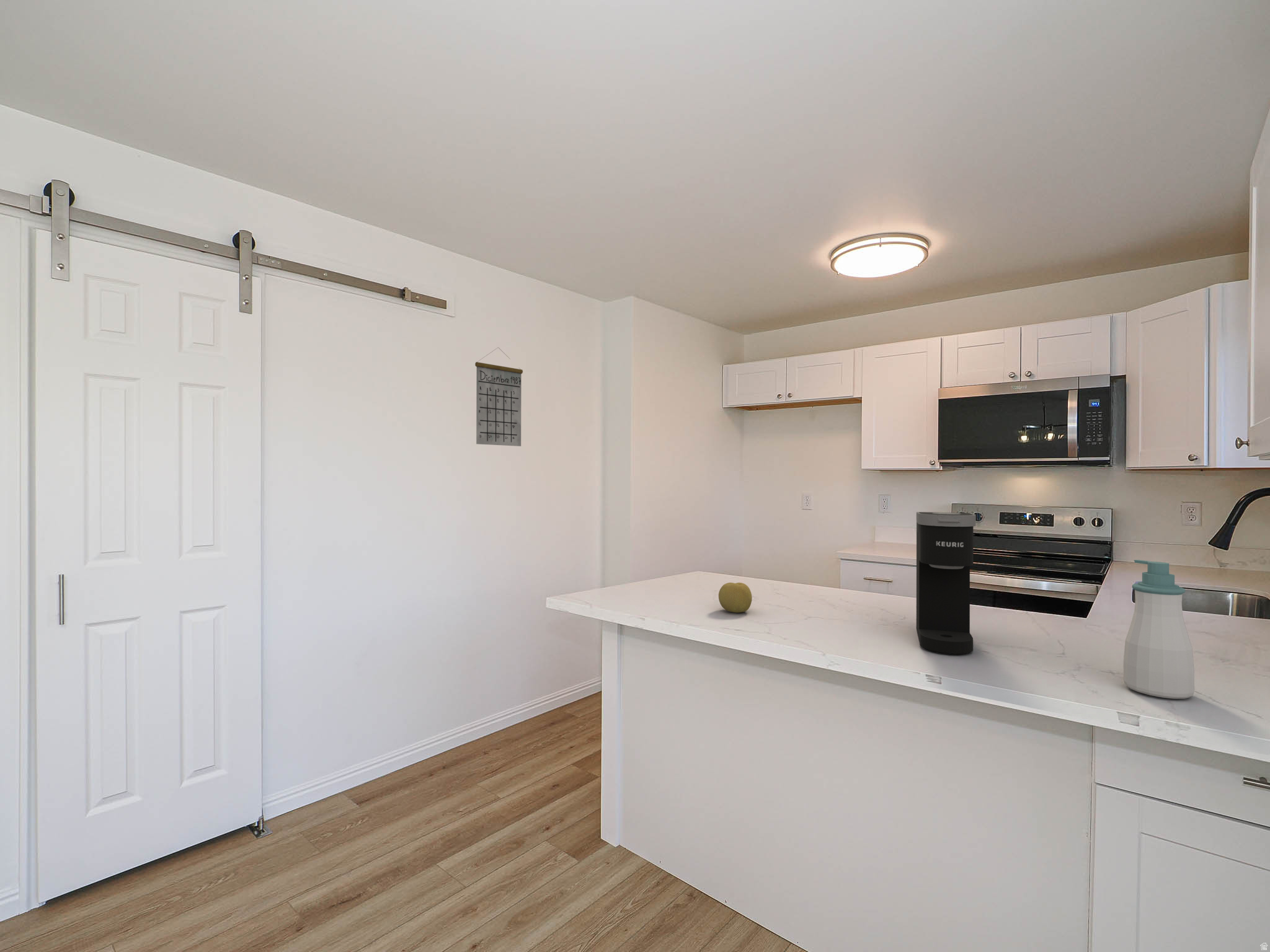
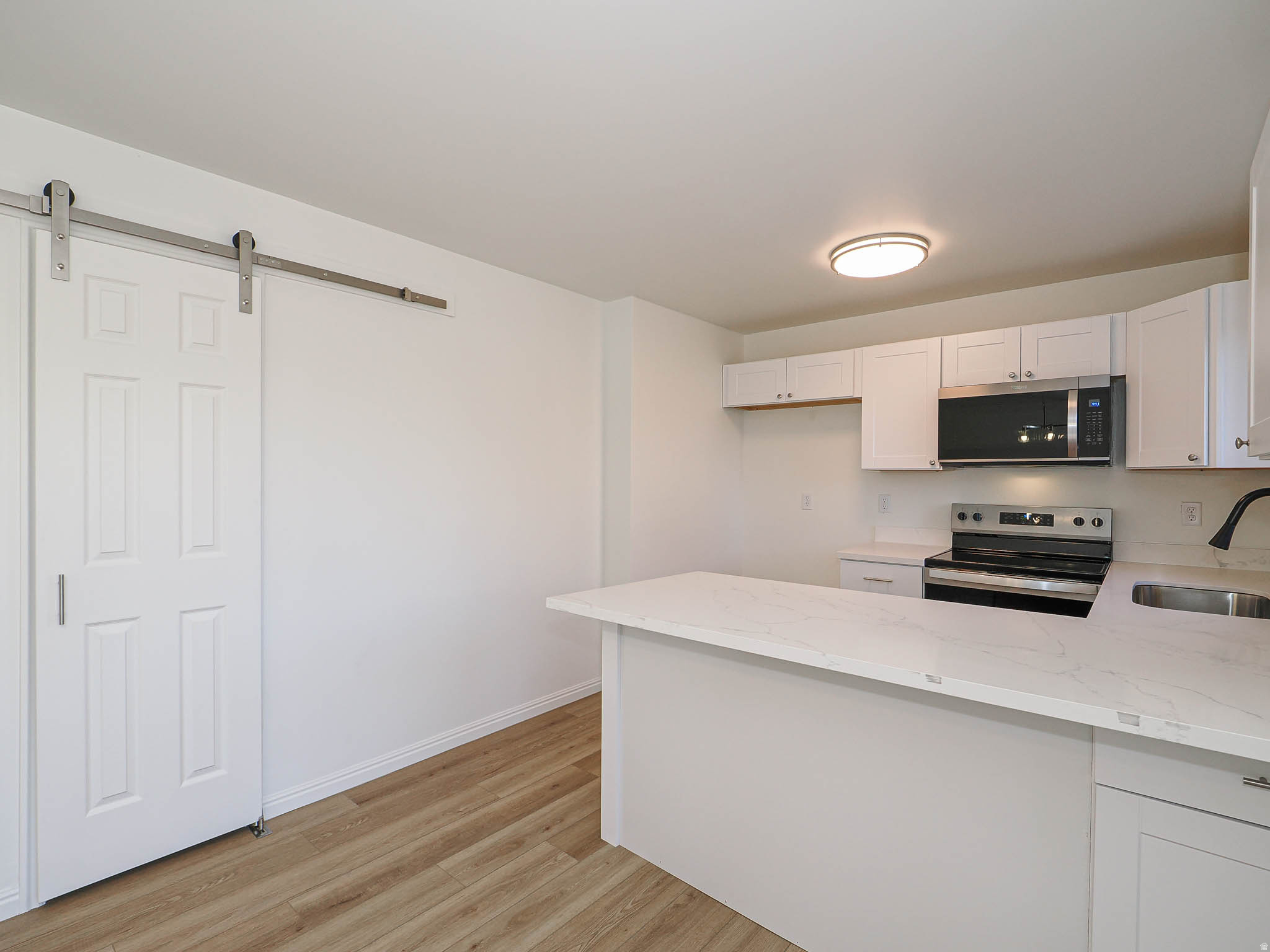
- coffee maker (943, 576)
- fruit (735, 596)
- calendar (499, 396)
- soap bottle (1158, 627)
